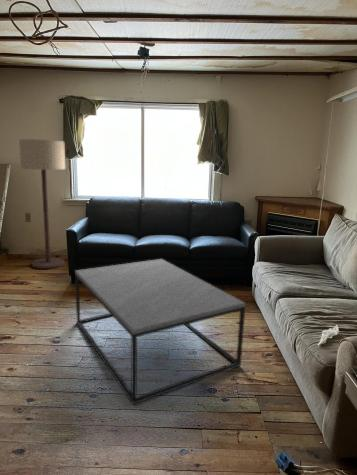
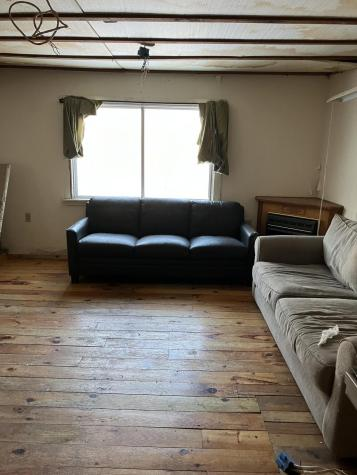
- floor lamp (45, 204)
- coffee table (150, 314)
